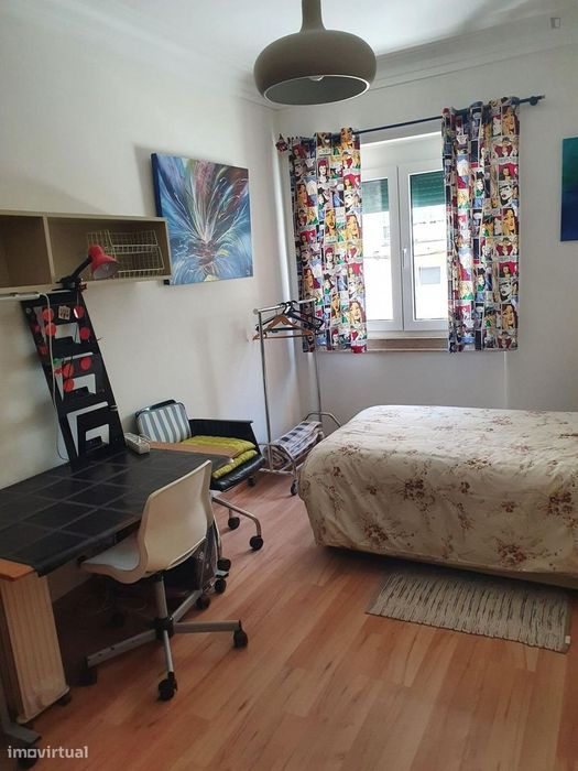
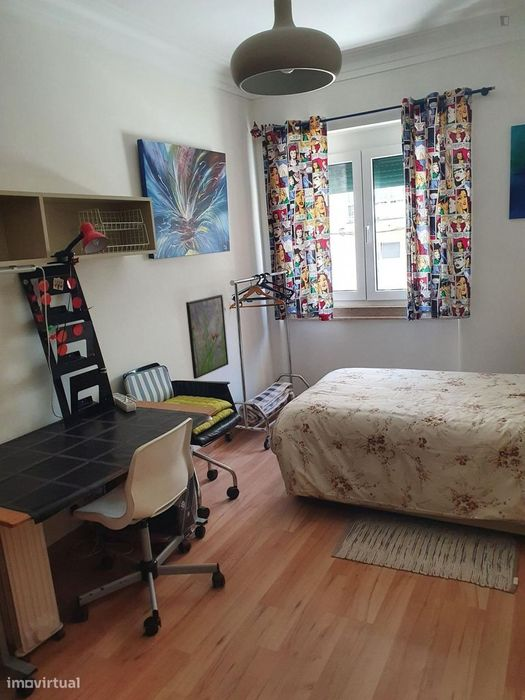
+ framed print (208, 335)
